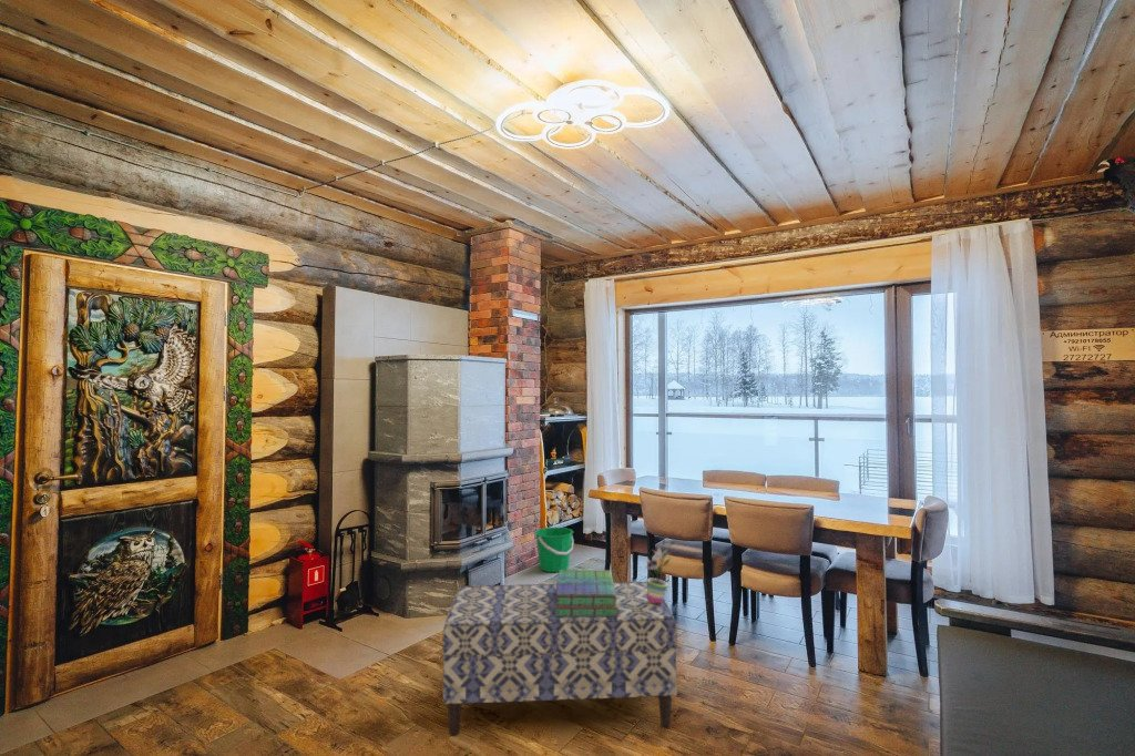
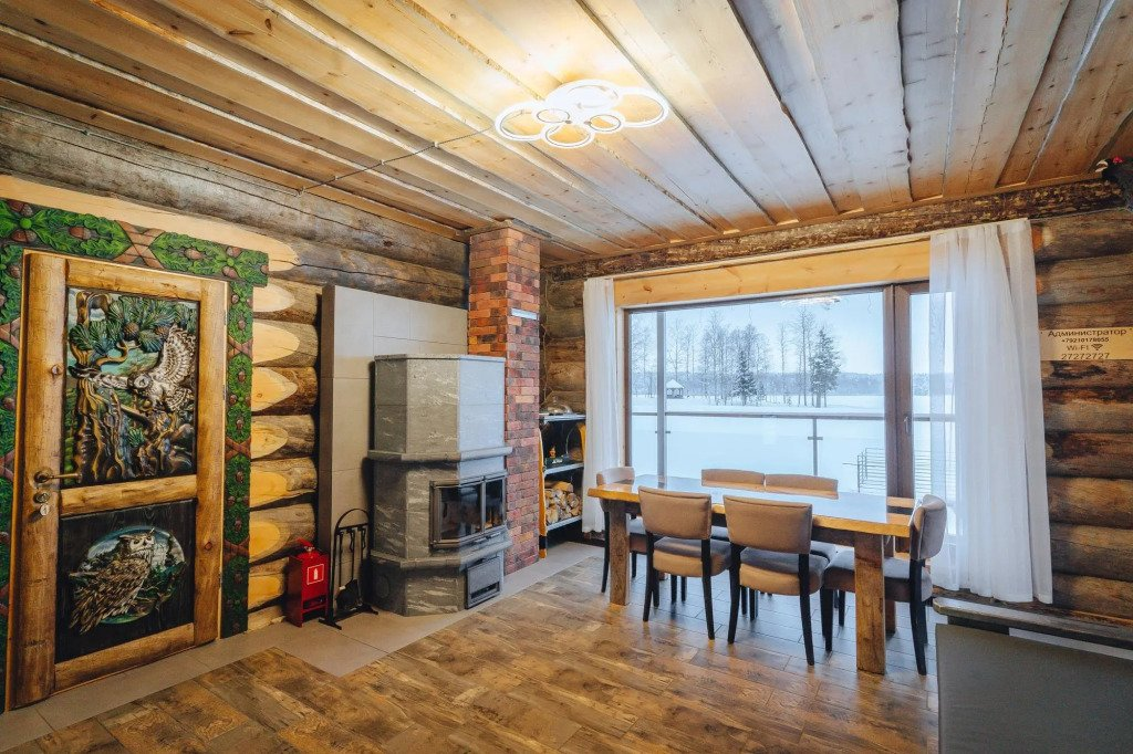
- bucket (553, 550)
- bench (559, 652)
- stack of books (585, 591)
- potted plant (650, 568)
